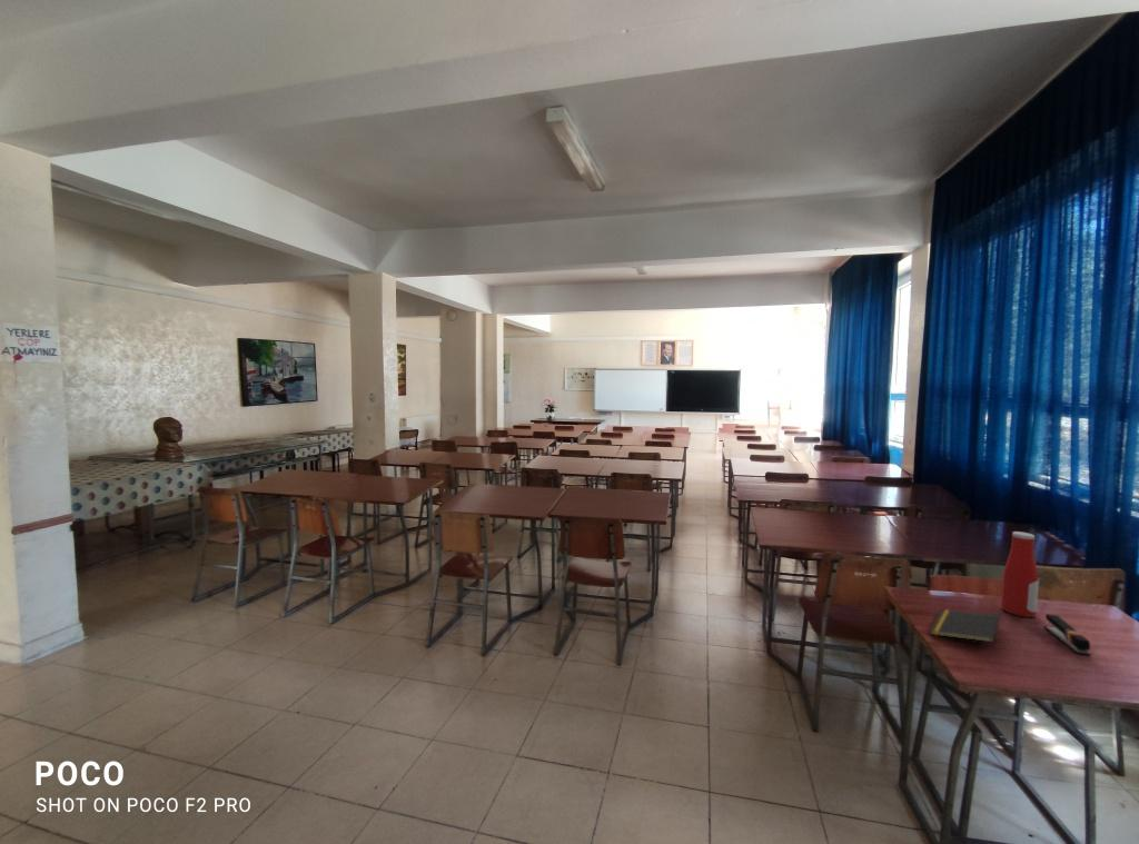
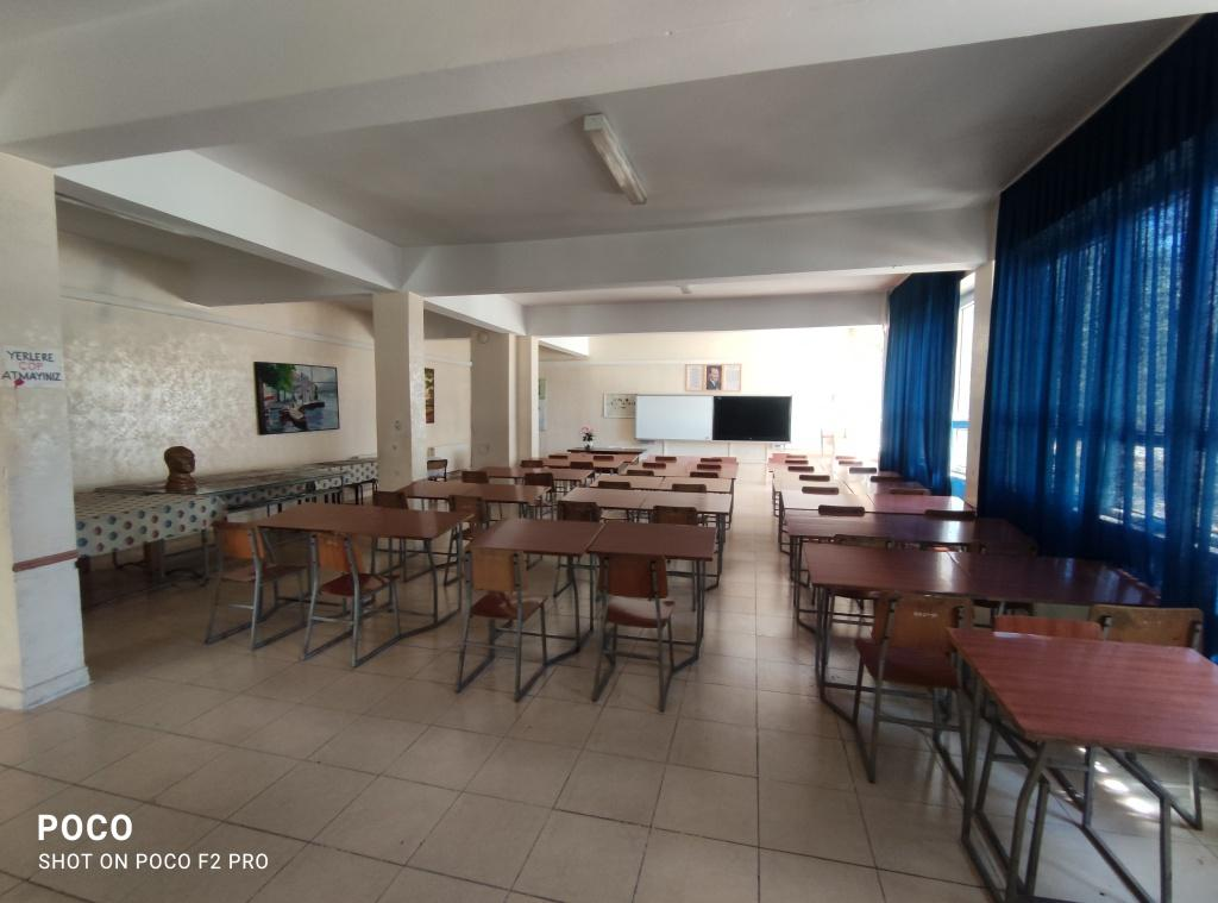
- notepad (964, 624)
- bottle (1020, 573)
- stapler (1067, 633)
